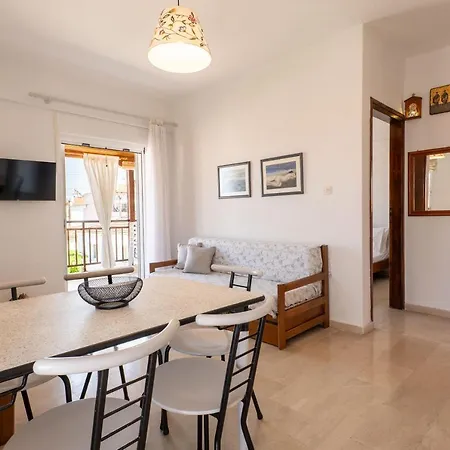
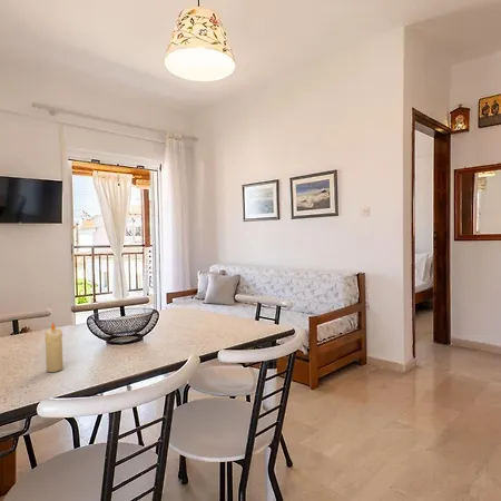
+ candle (53, 345)
